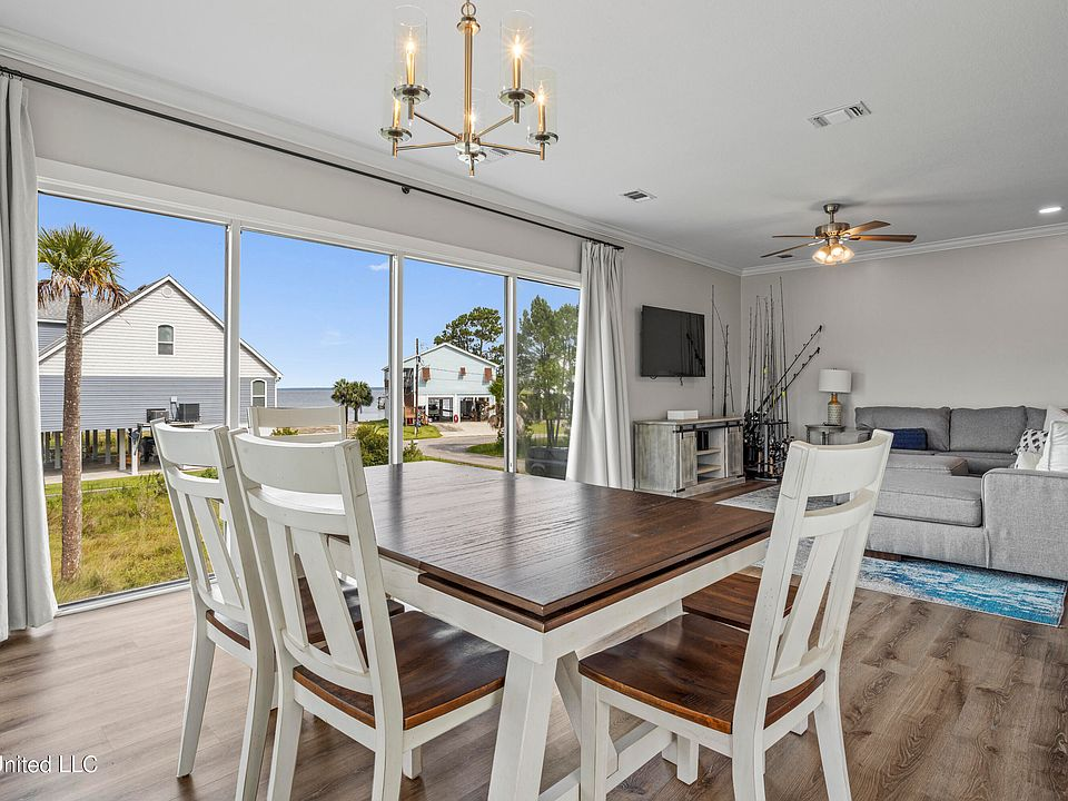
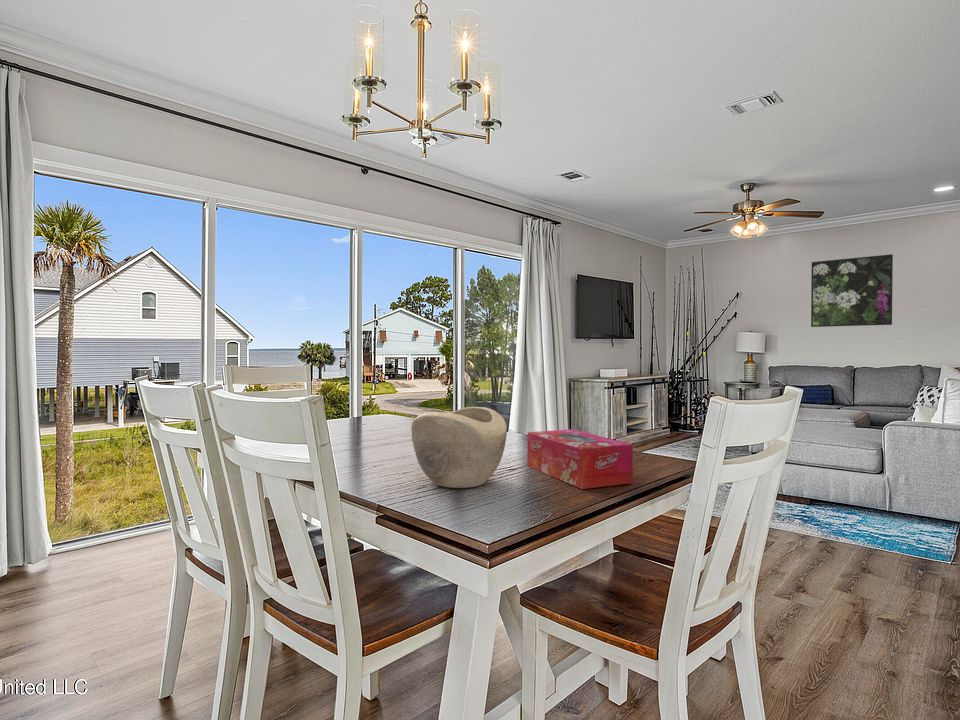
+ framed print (850, 292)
+ tissue box (576, 455)
+ decorative bowl (459, 445)
